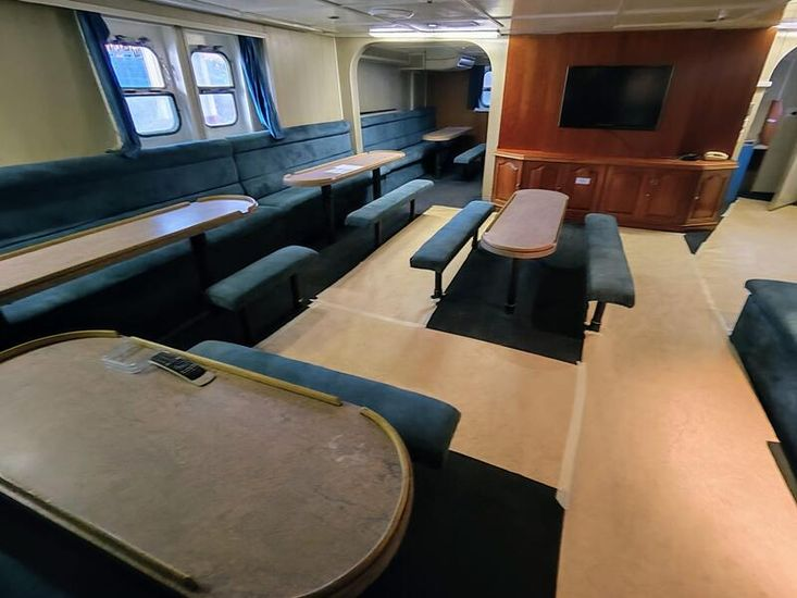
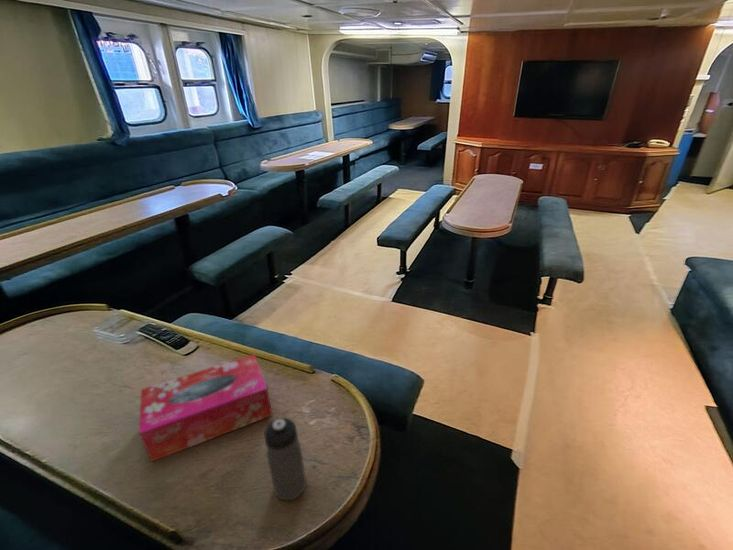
+ tissue box (208, 402)
+ water bottle (284, 456)
